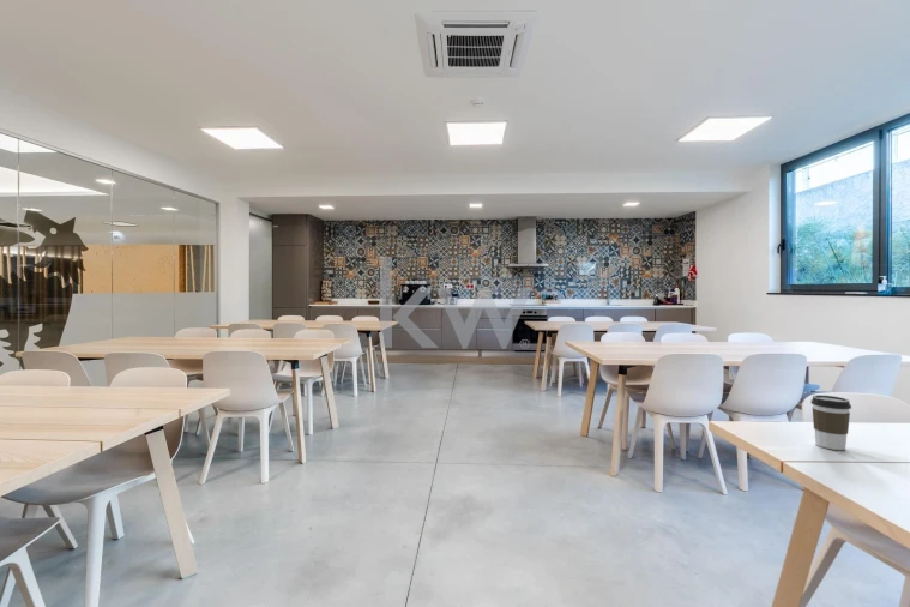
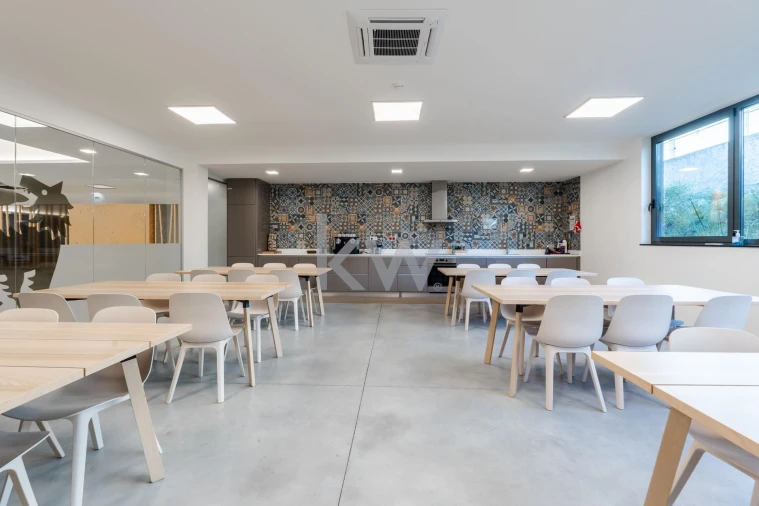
- coffee cup (830, 421)
